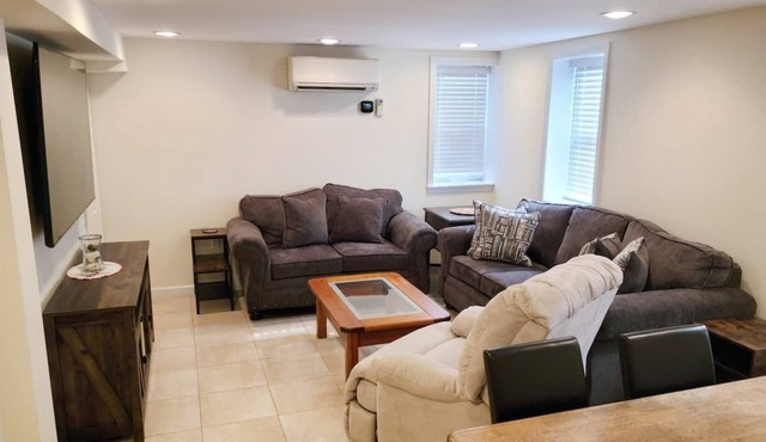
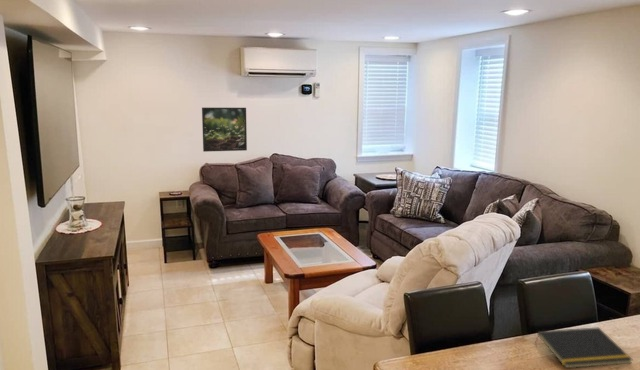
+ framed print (224, 129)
+ notepad (583, 346)
